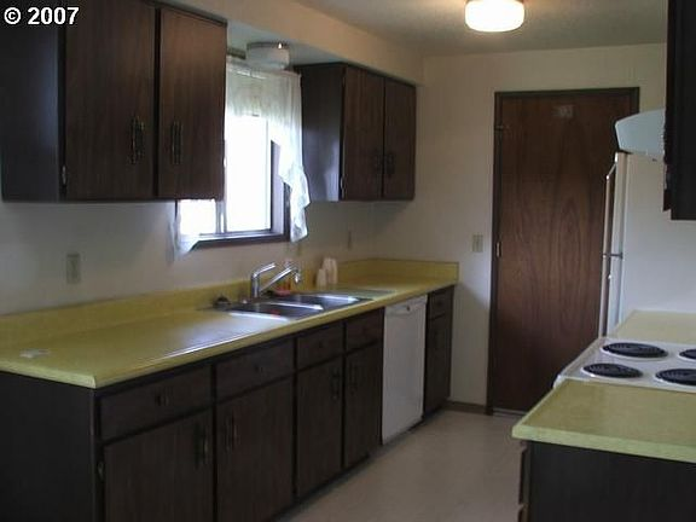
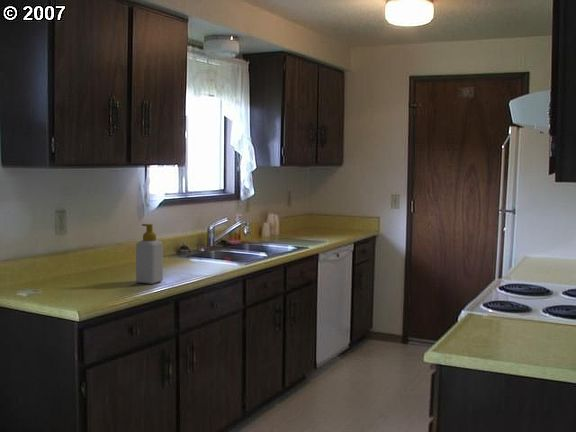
+ soap bottle (149, 253)
